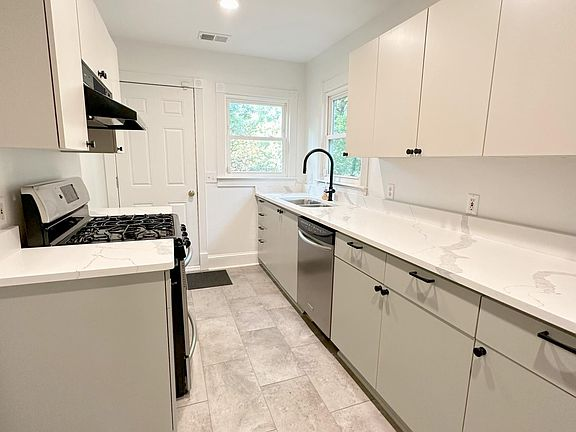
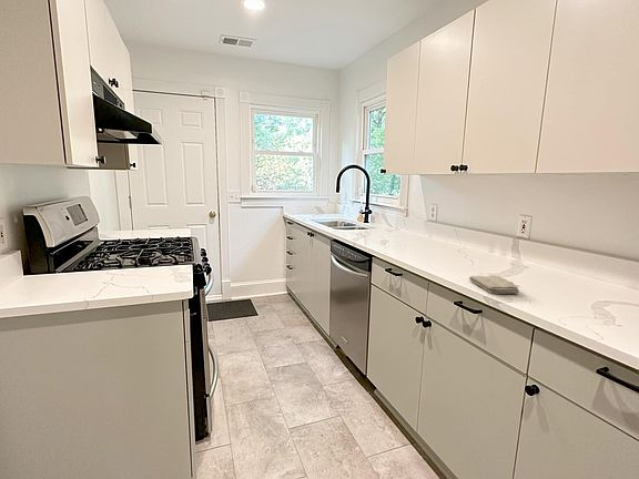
+ washcloth (493, 283)
